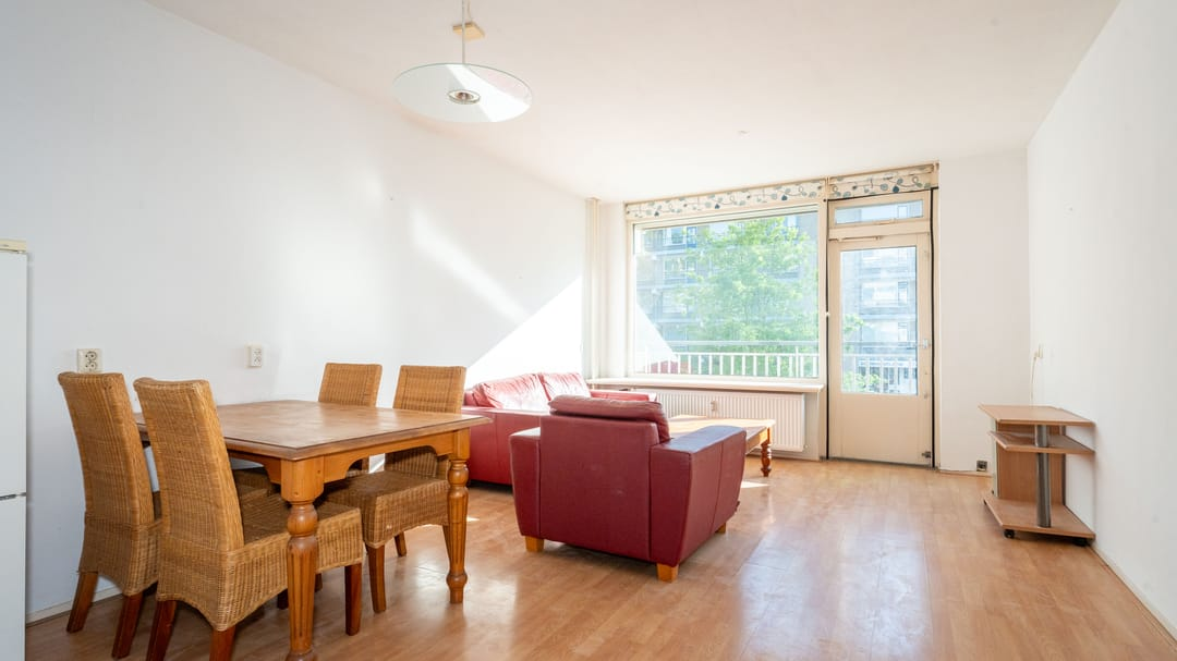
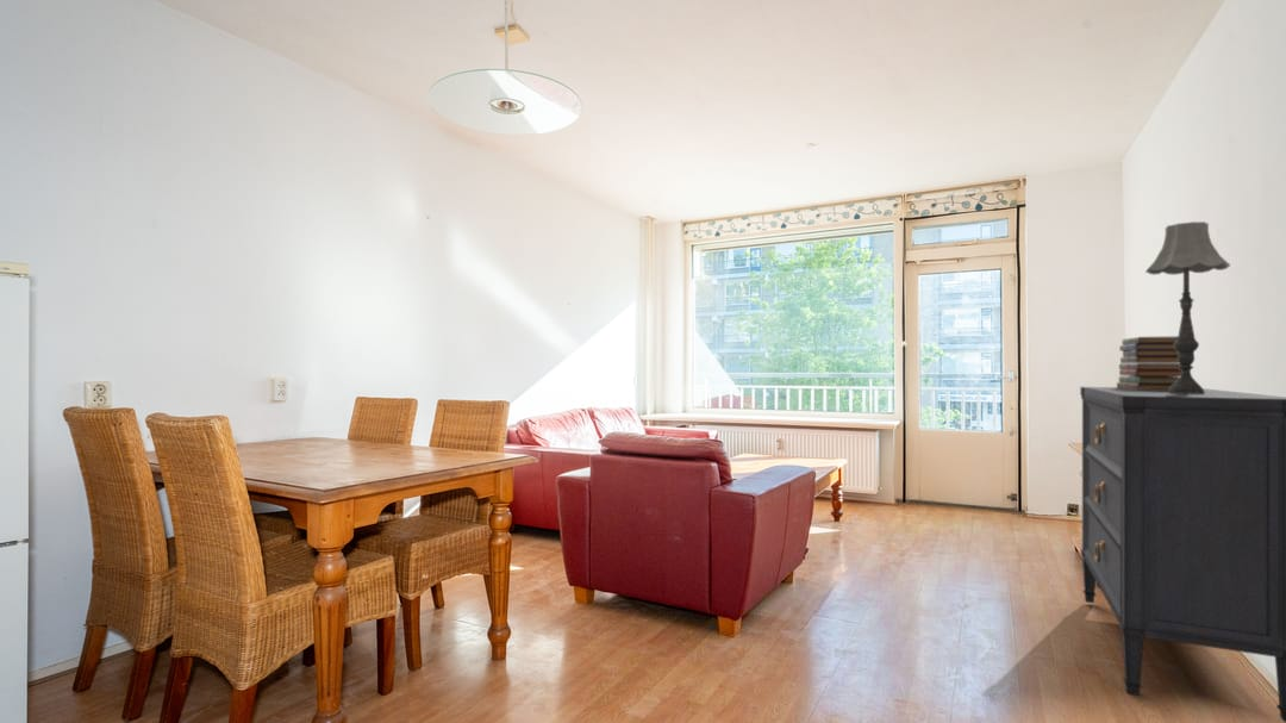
+ book stack (1153, 362)
+ table lamp (1186, 308)
+ dresser (1167, 521)
